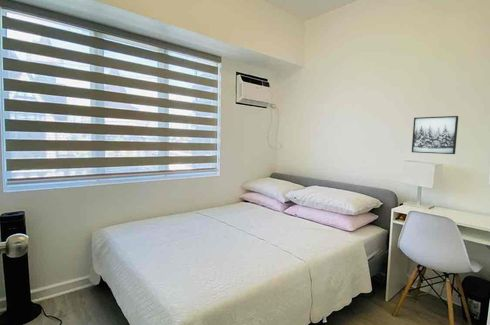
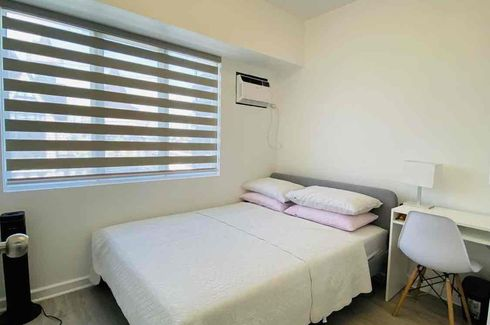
- wall art (433, 135)
